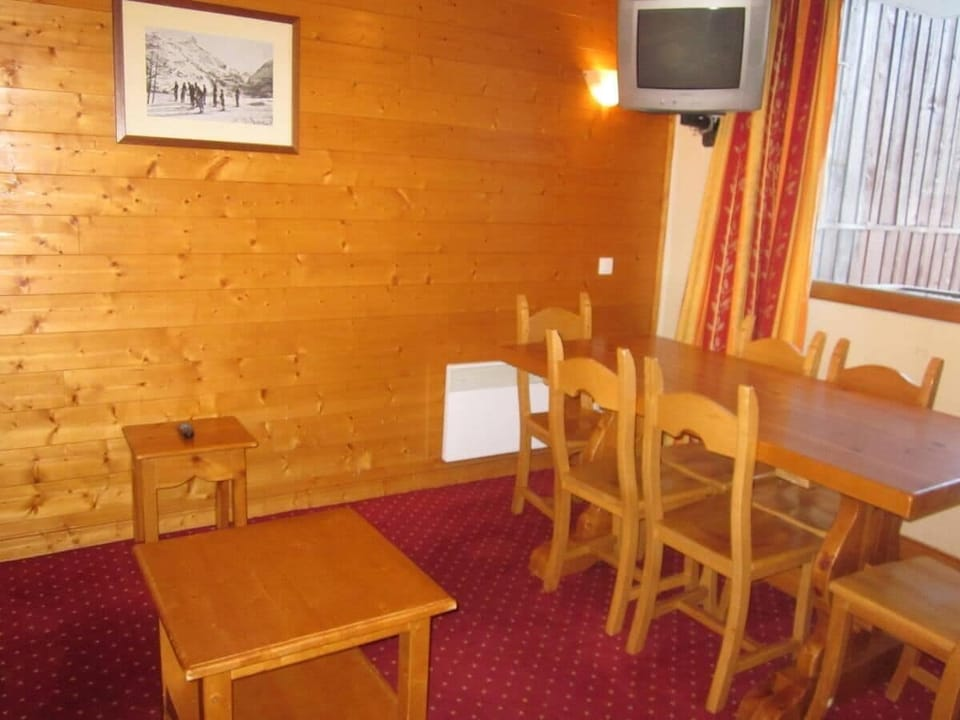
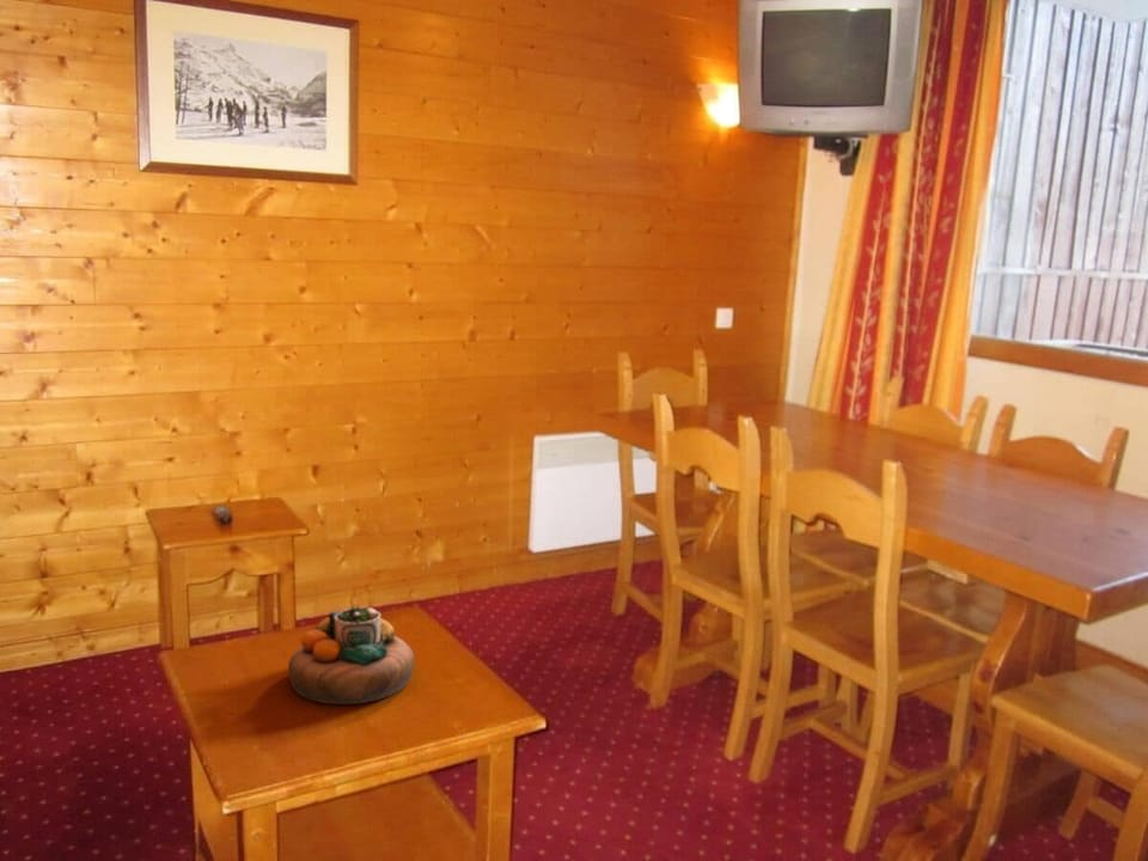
+ decorative bowl (352, 642)
